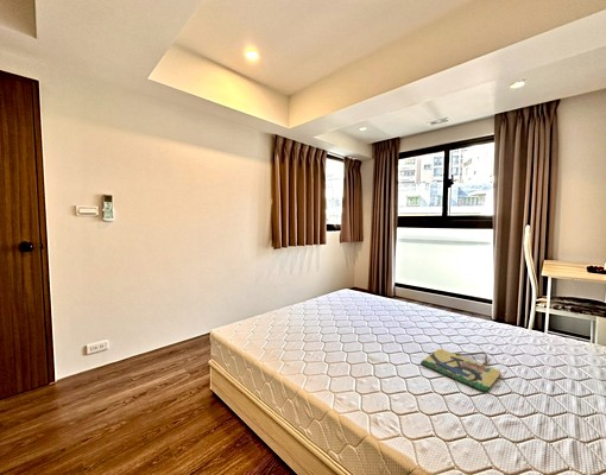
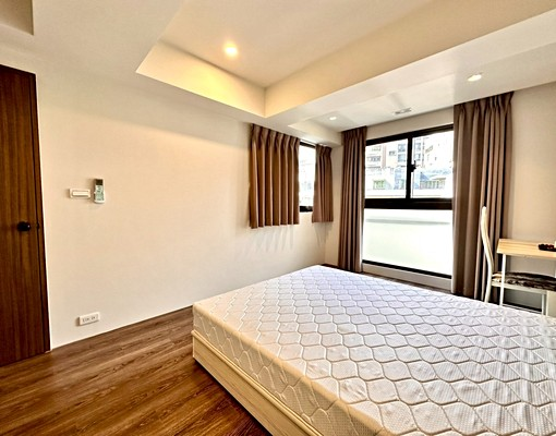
- home sign (465, 362)
